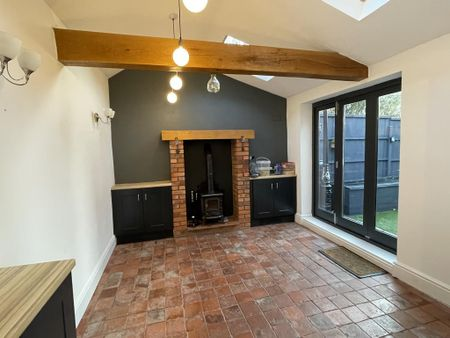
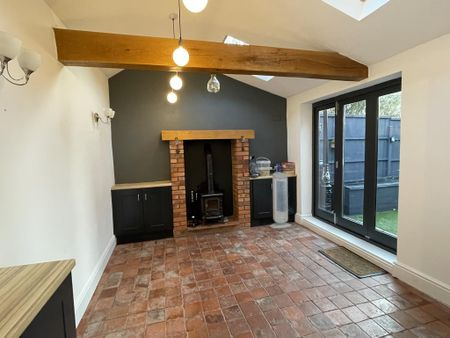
+ air purifier (280, 199)
